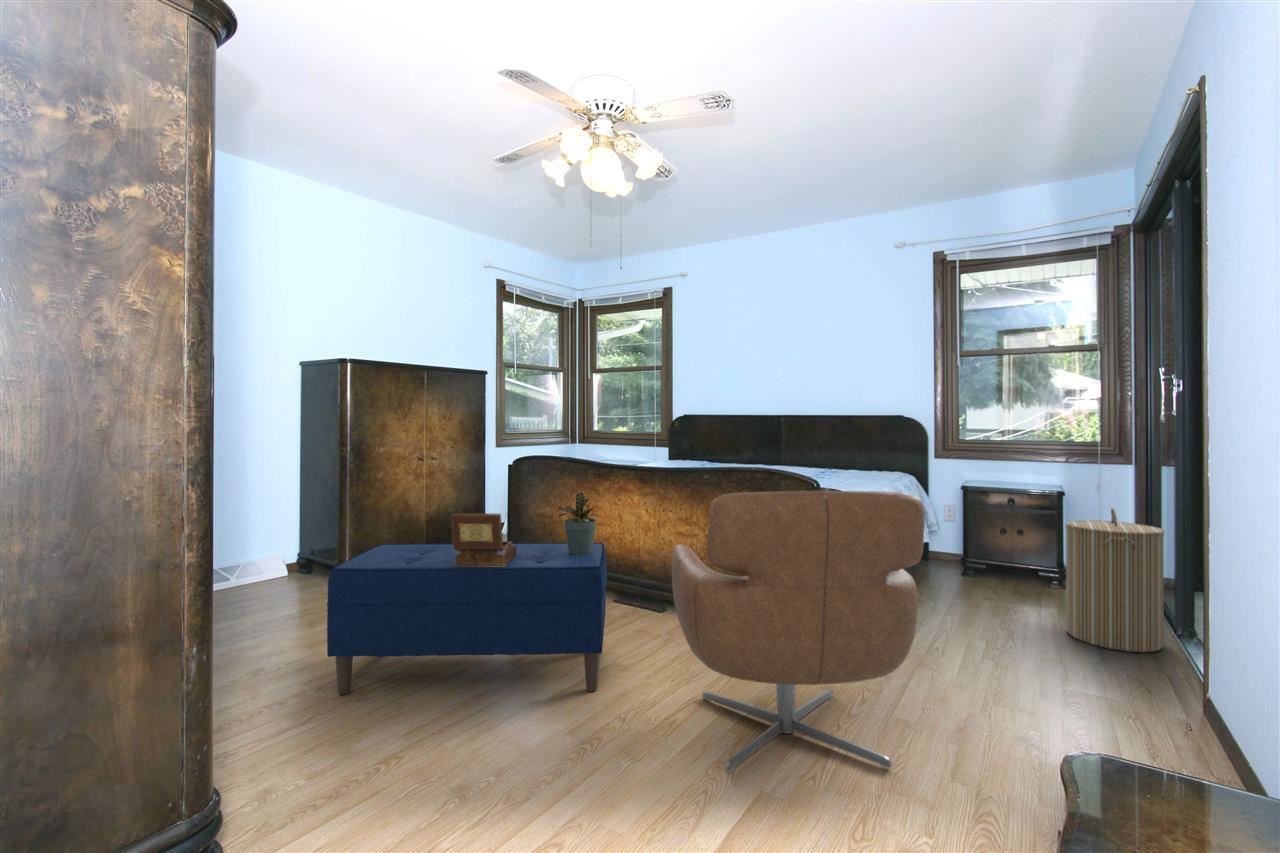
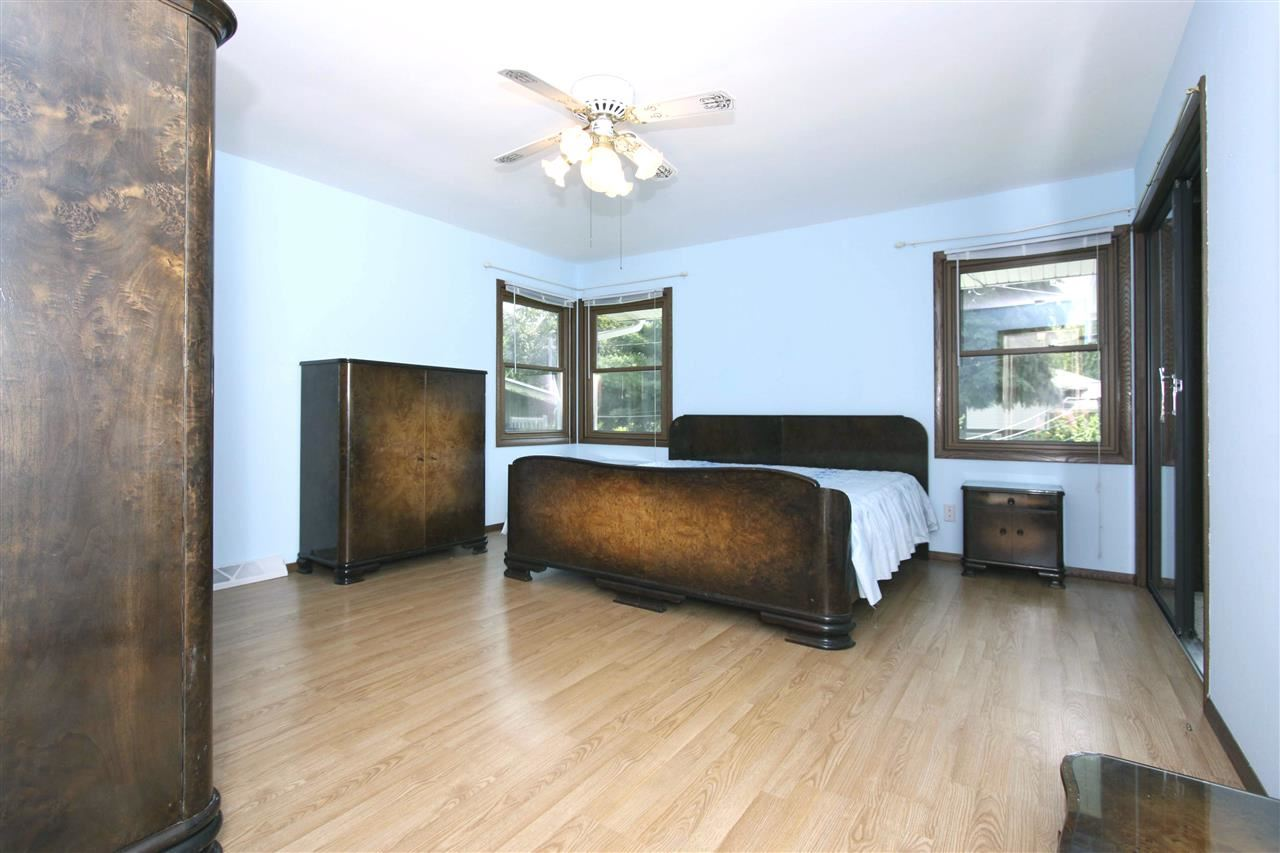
- potted plant (576, 521)
- bench (480, 612)
- decorative box (487, 534)
- laundry hamper (1113, 573)
- chair (788, 607)
